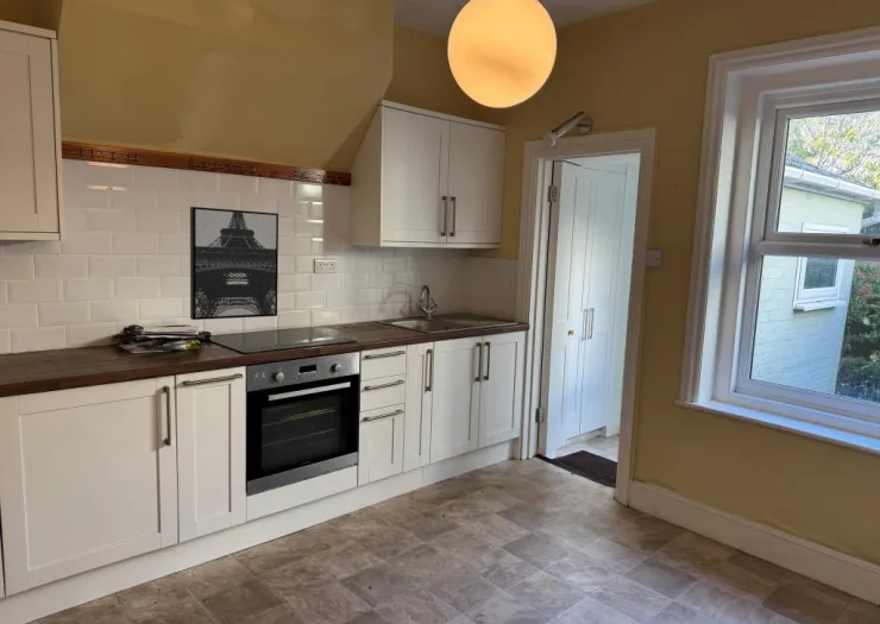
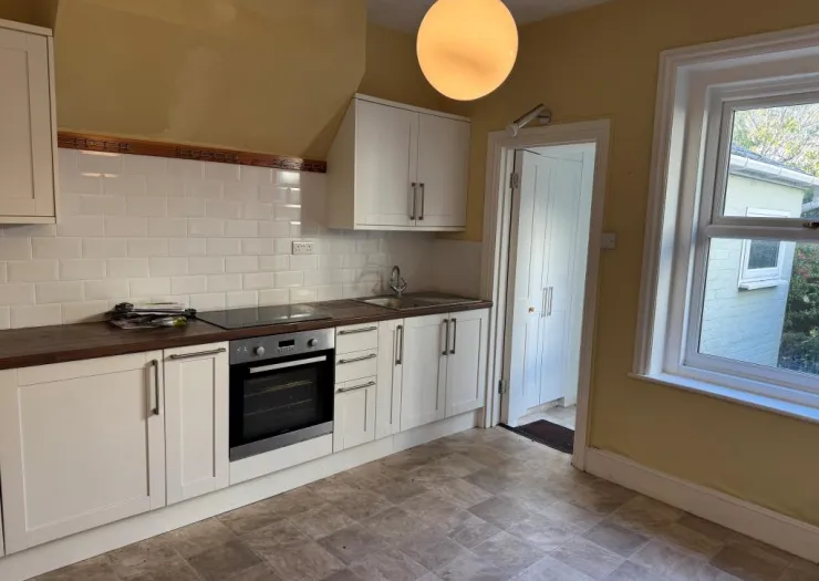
- wall art (235, 264)
